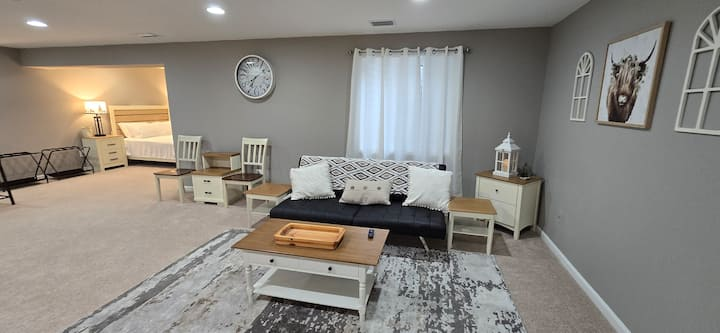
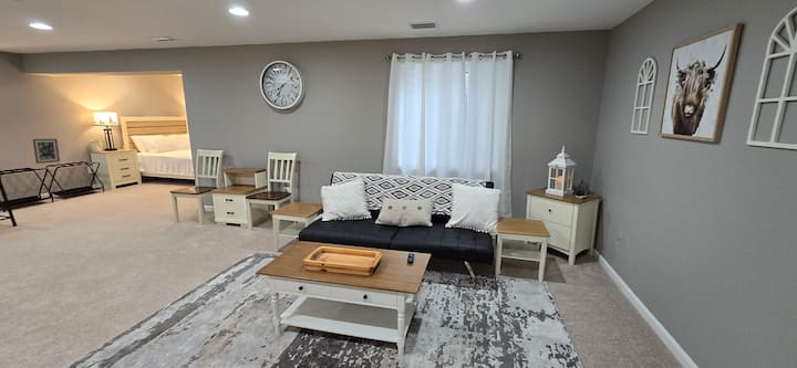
+ wall art (46, 150)
